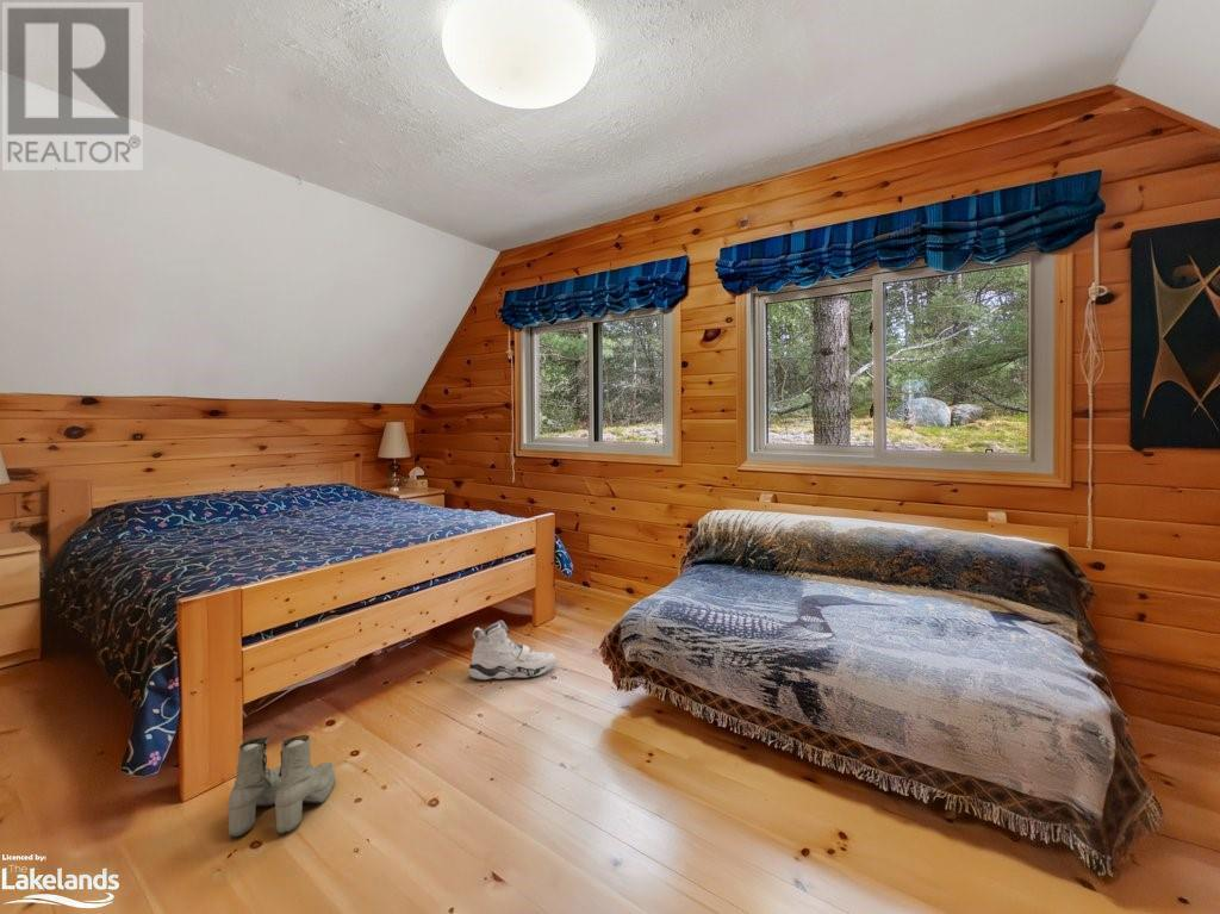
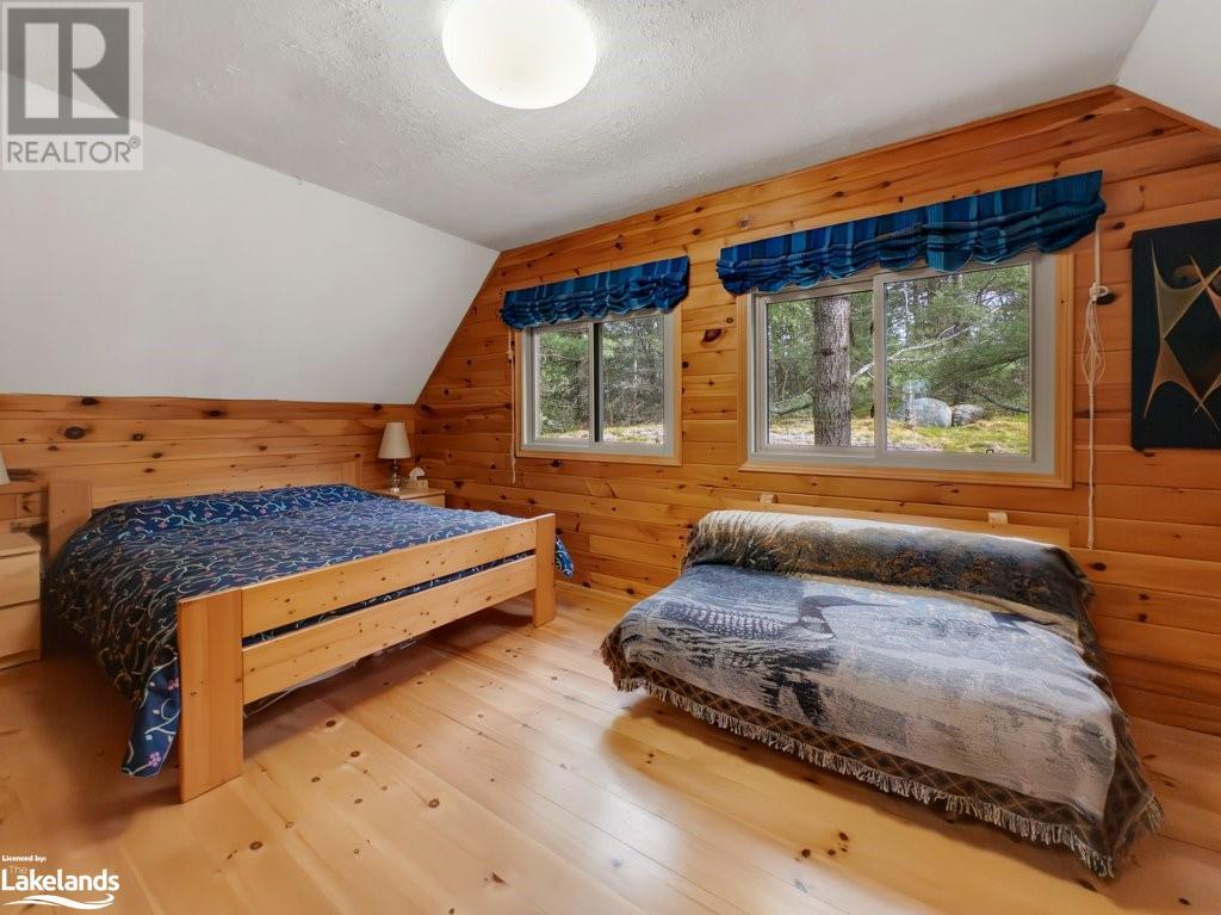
- sneaker (512, 648)
- boots (284, 769)
